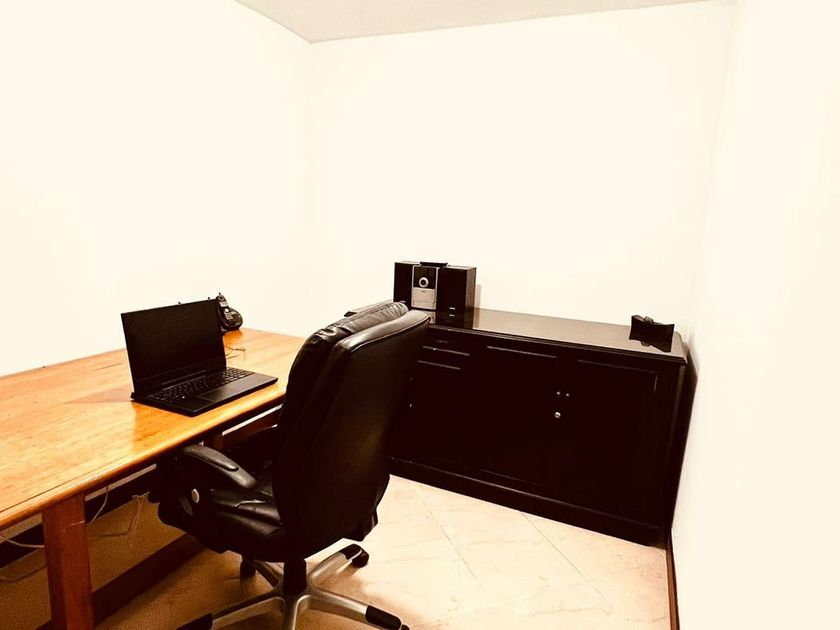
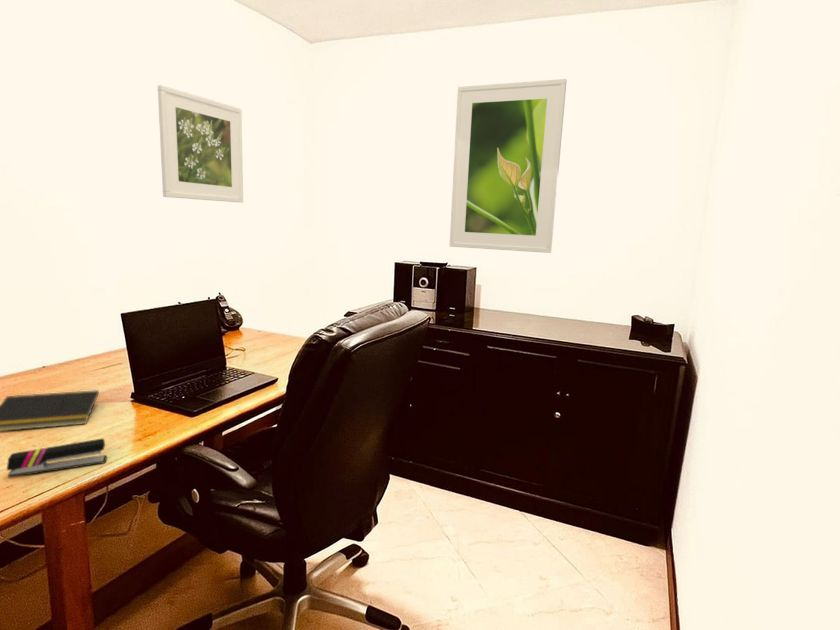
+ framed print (504, 168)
+ stapler (58, 456)
+ notepad (45, 409)
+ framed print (204, 149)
